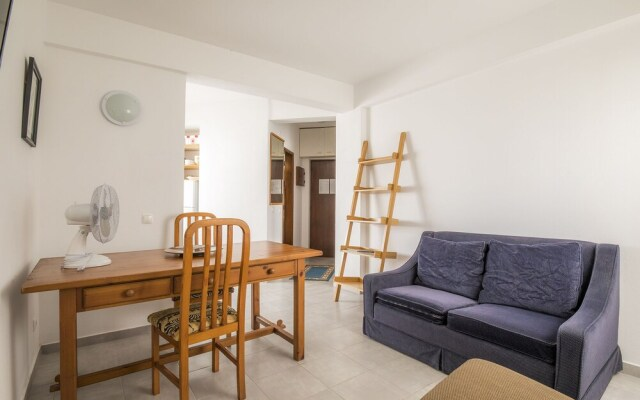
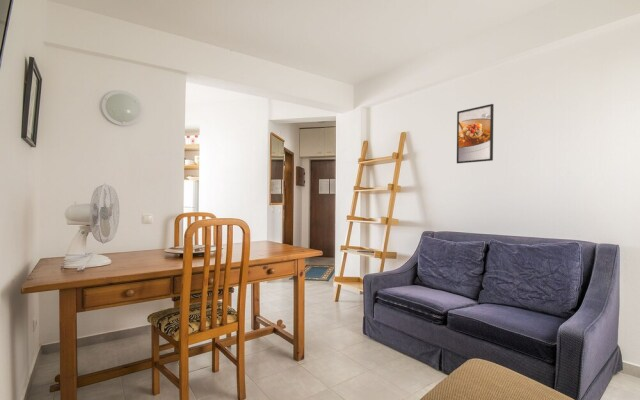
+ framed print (474, 135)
